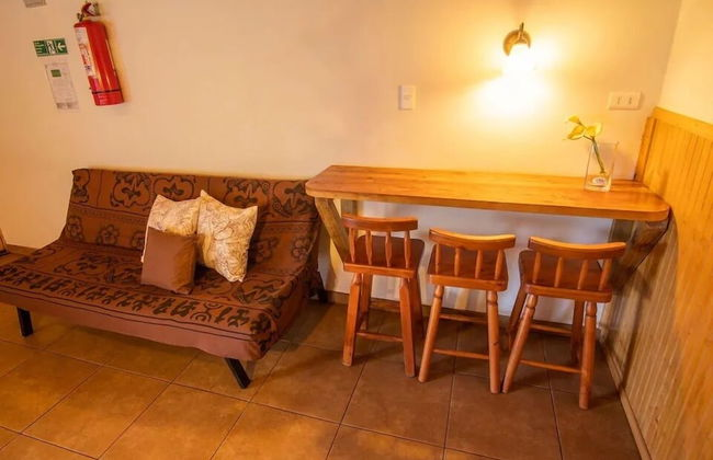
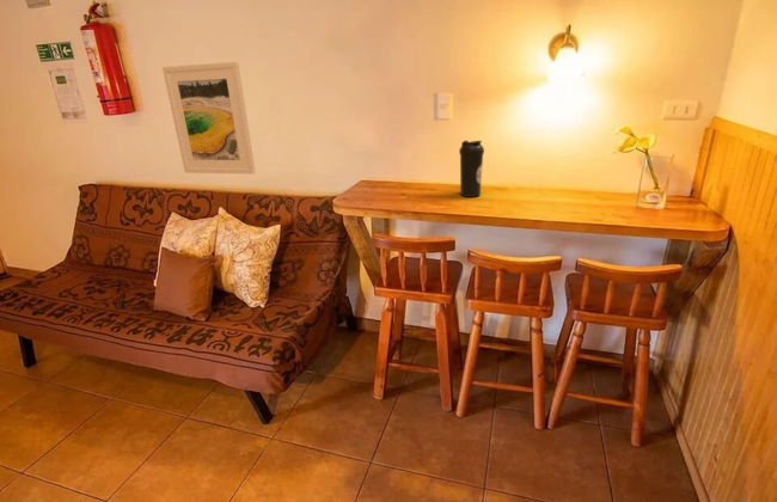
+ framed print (209, 121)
+ water bottle (471, 167)
